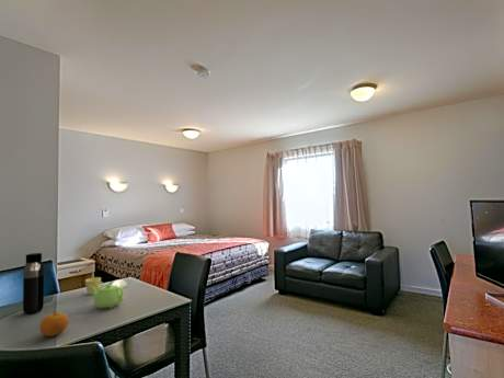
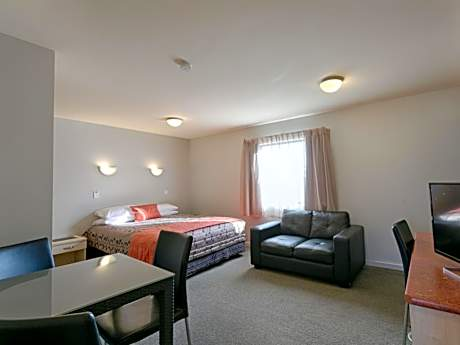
- teapot (106, 295)
- cup (94, 286)
- water bottle (33, 282)
- fruit (54, 321)
